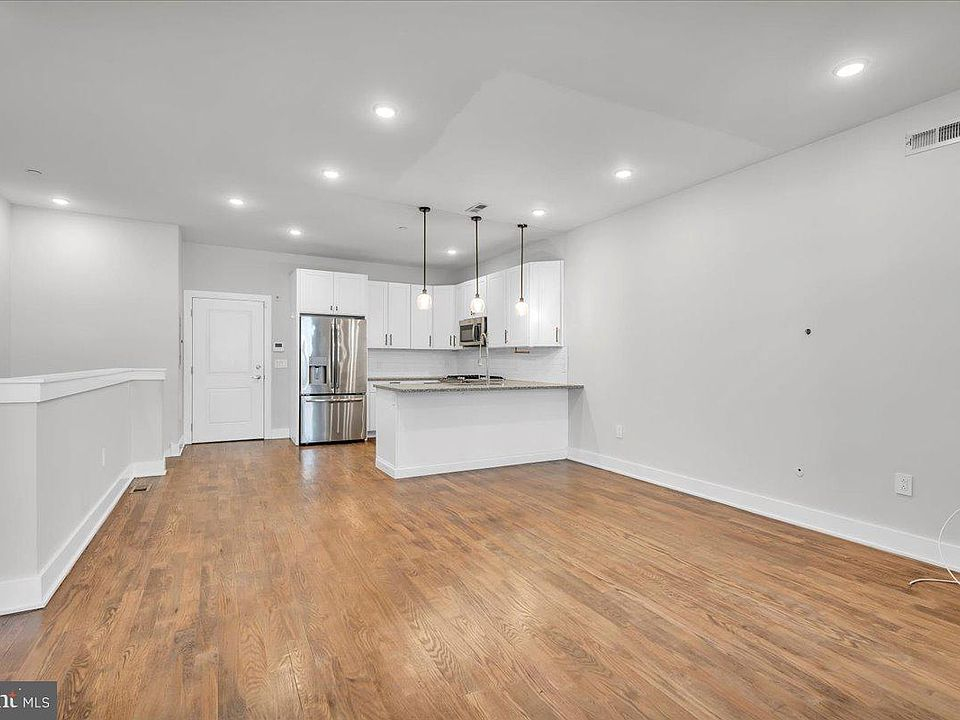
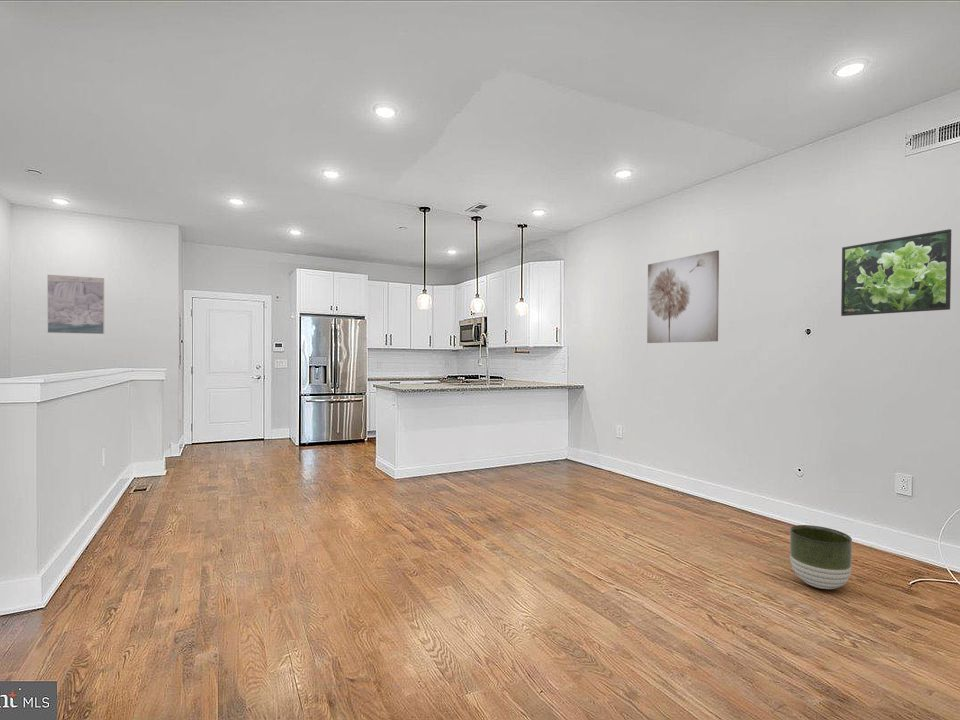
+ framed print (891, 276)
+ planter (819, 559)
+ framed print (76, 305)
+ wall art (680, 300)
